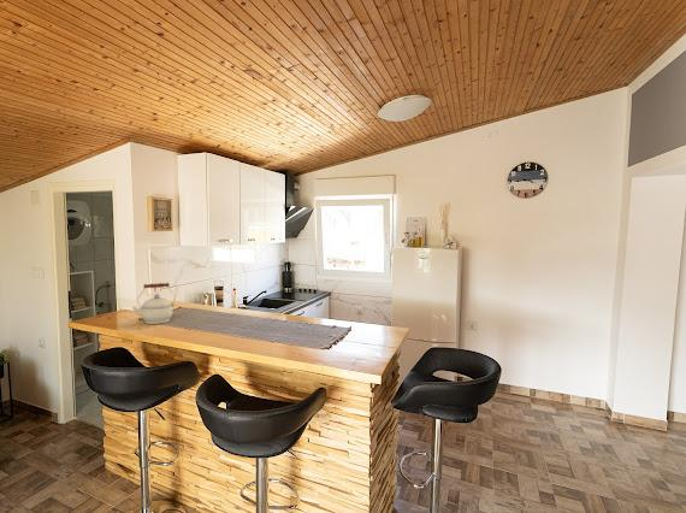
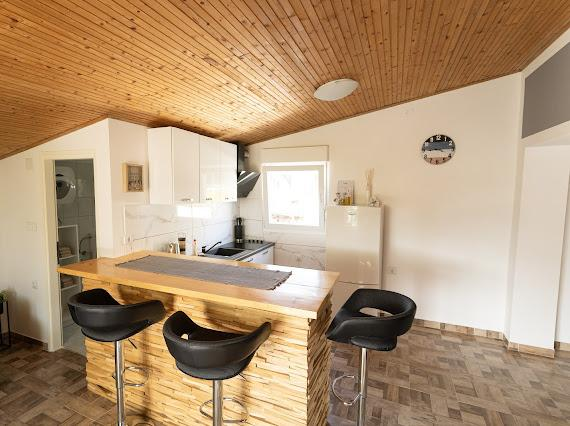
- kettle (154, 302)
